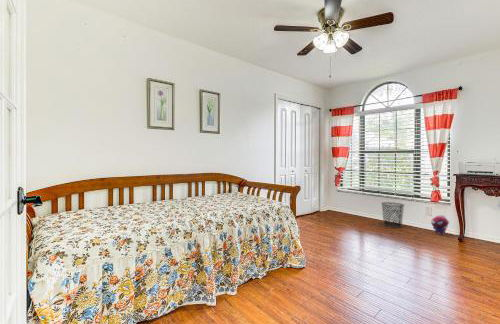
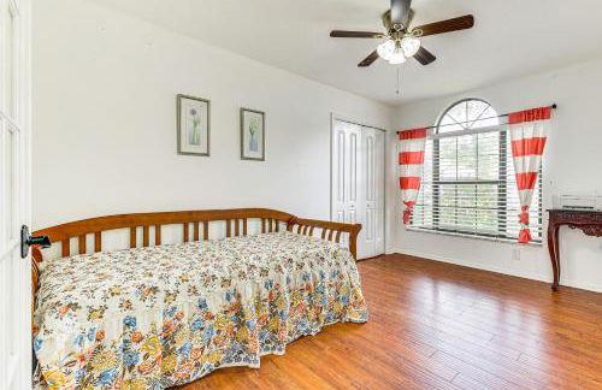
- waste bin (392, 215)
- plush toy (439, 224)
